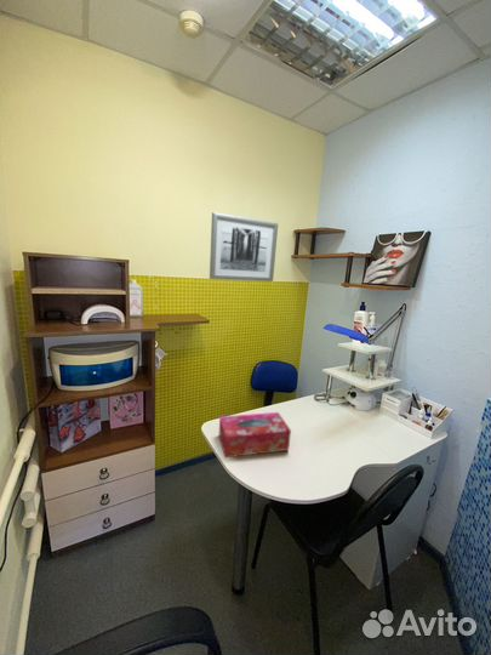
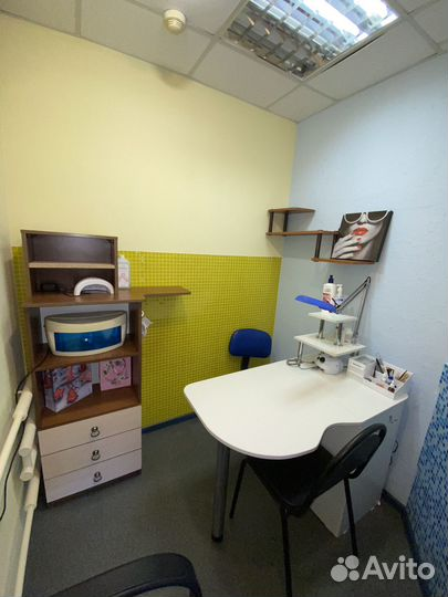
- wall art (245, 250)
- tissue box (253, 433)
